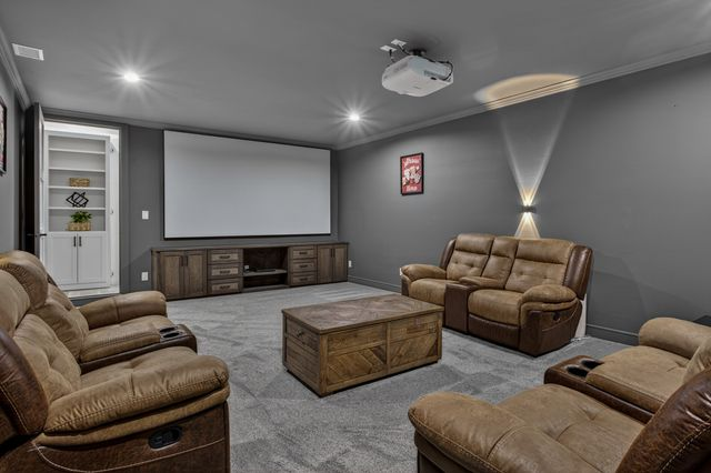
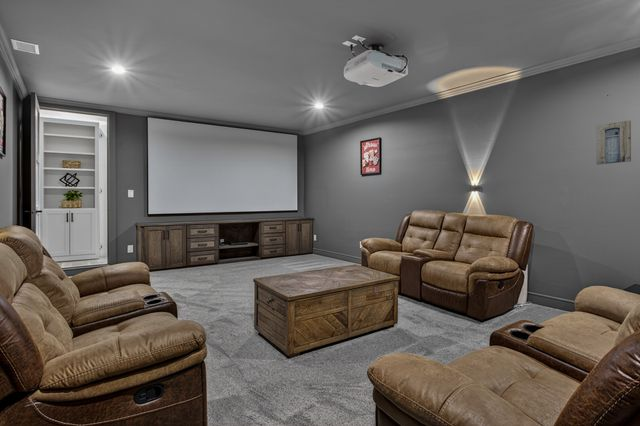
+ wall art (613, 143)
